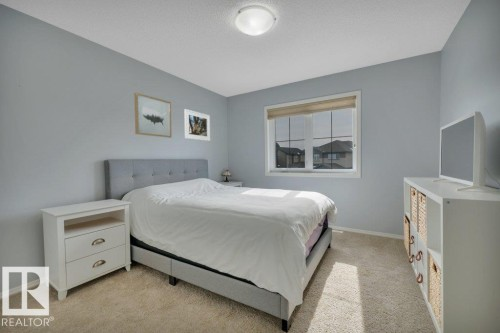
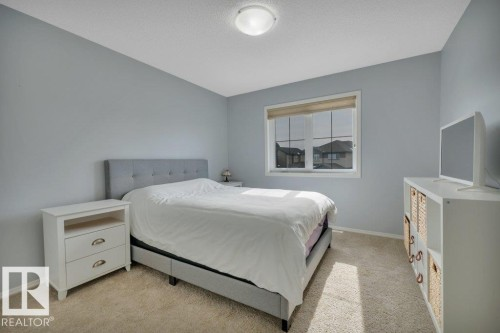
- wall art (154, 116)
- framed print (198, 126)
